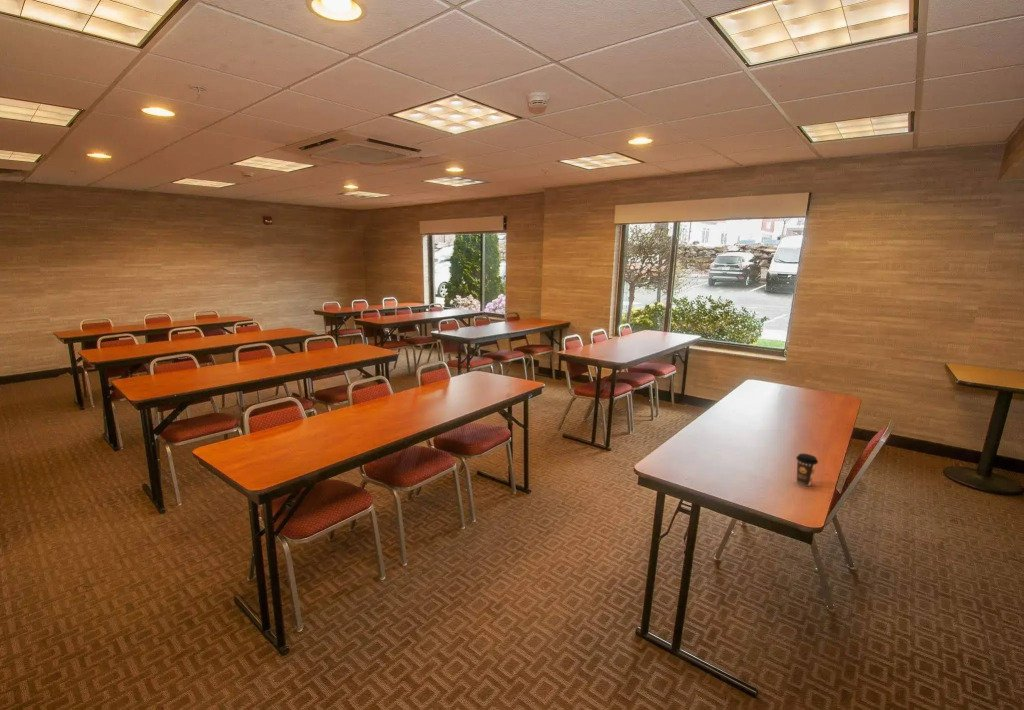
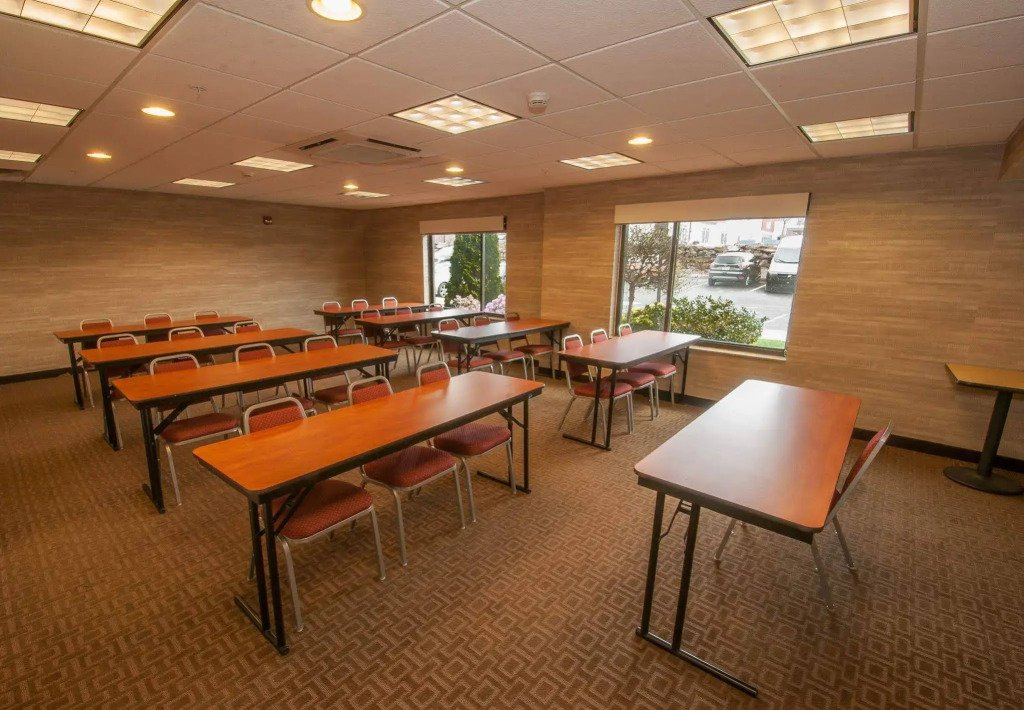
- coffee cup (805, 469)
